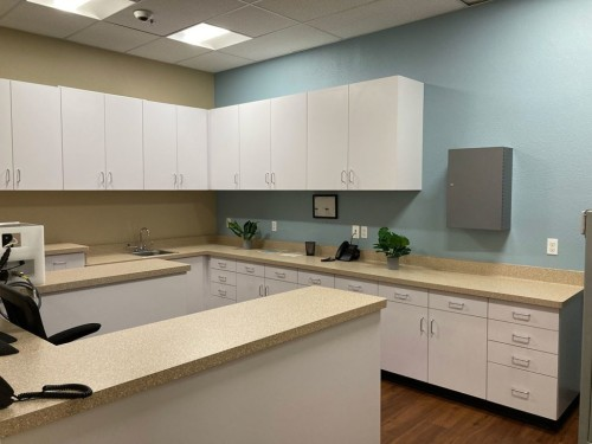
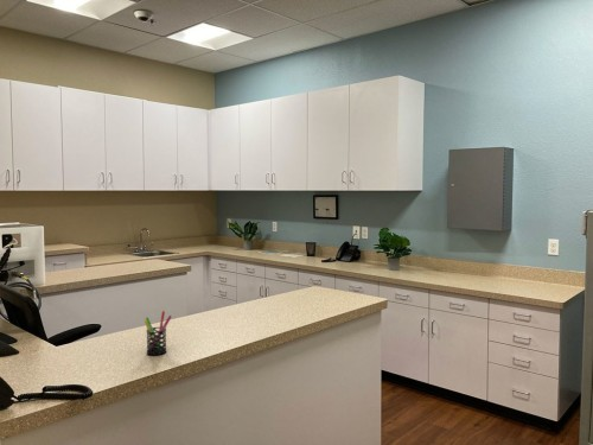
+ pen holder (155, 332)
